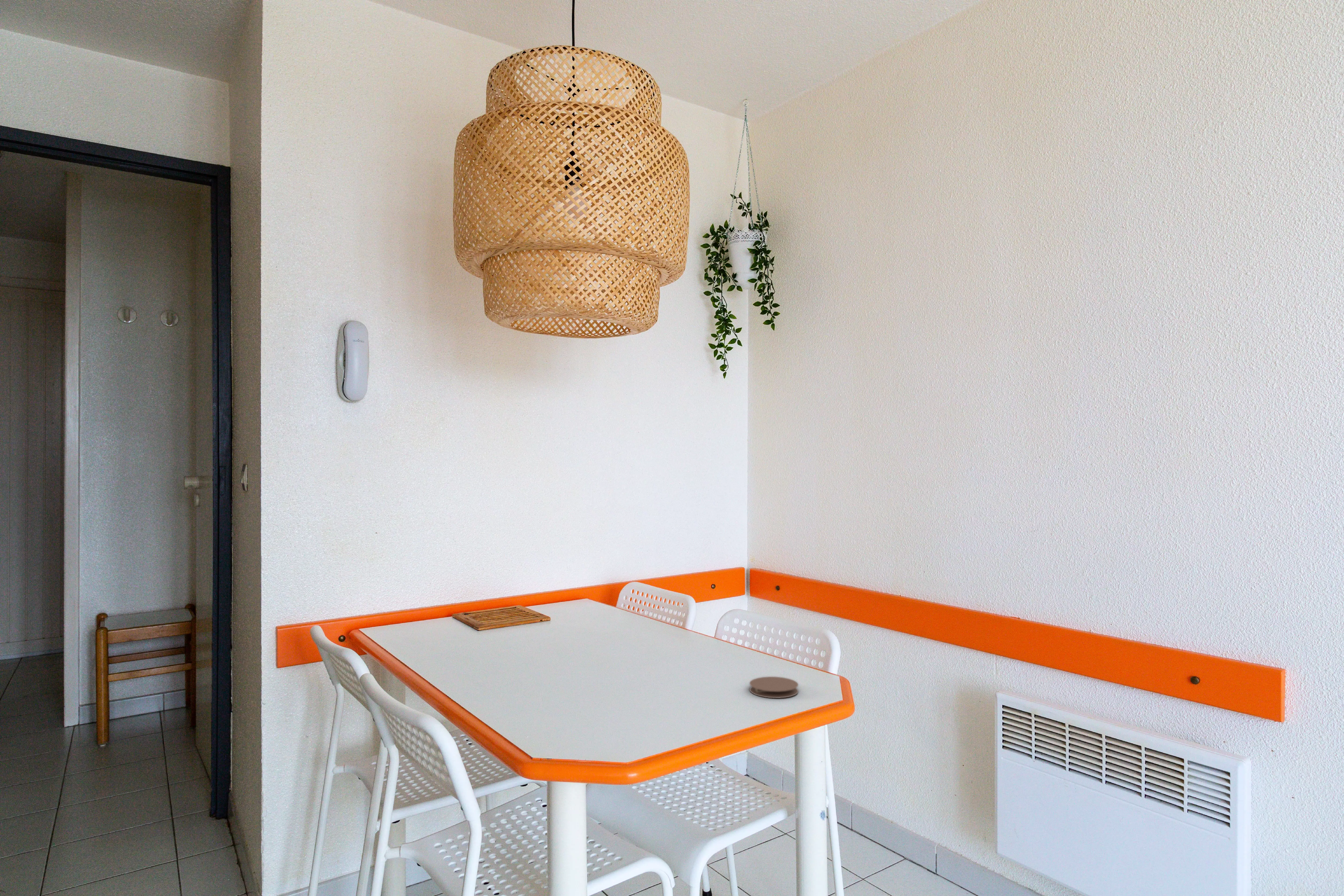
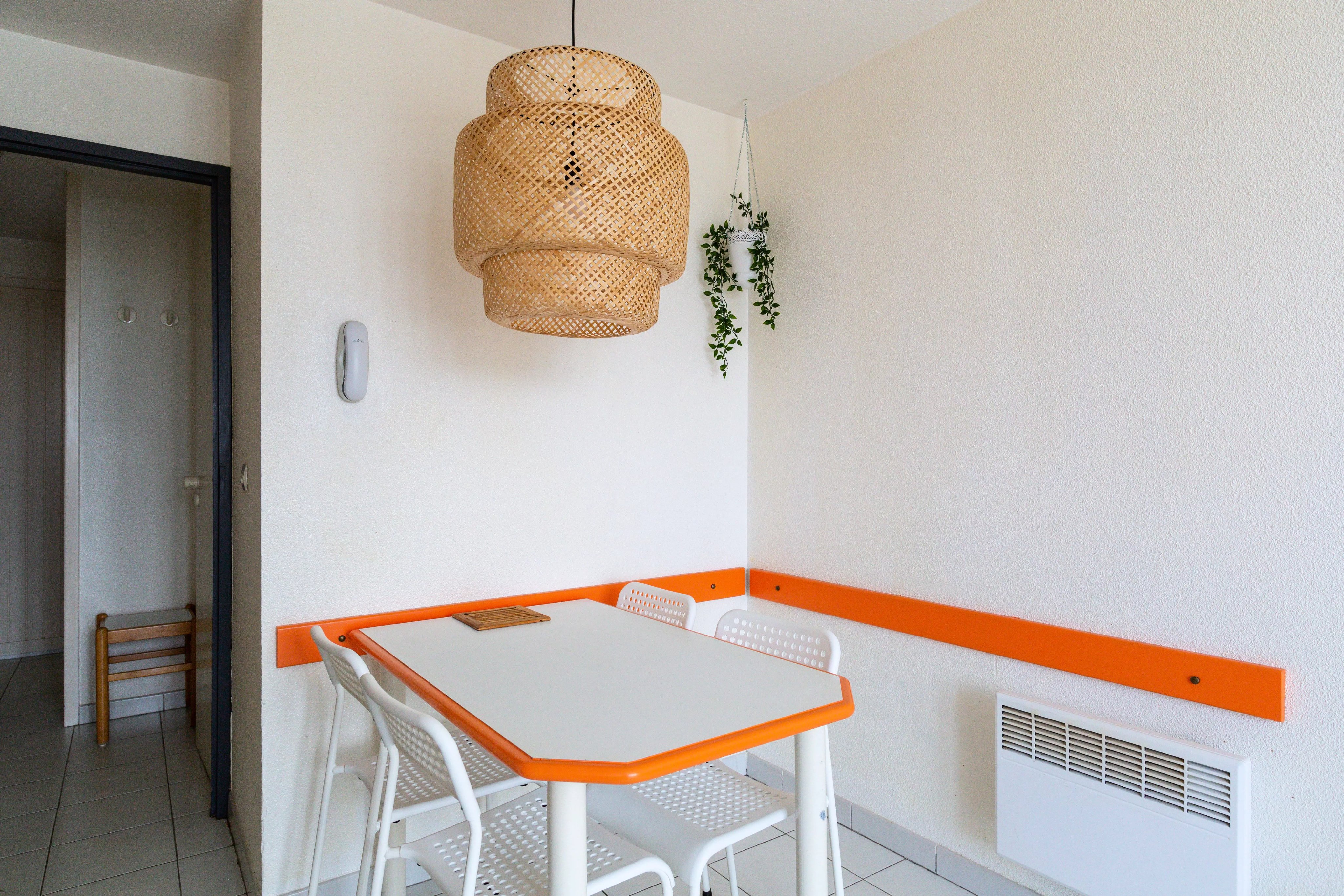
- coaster (774, 687)
